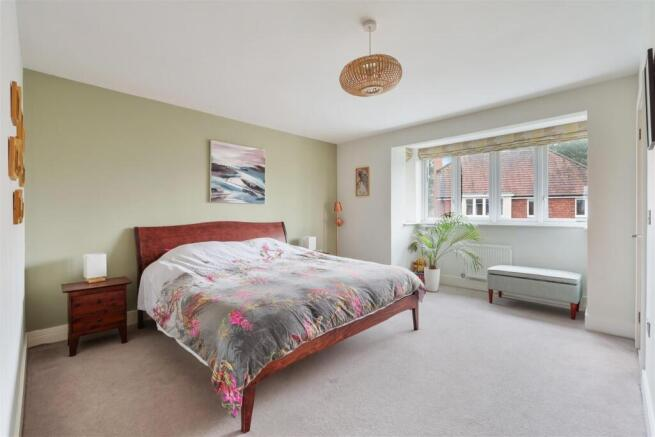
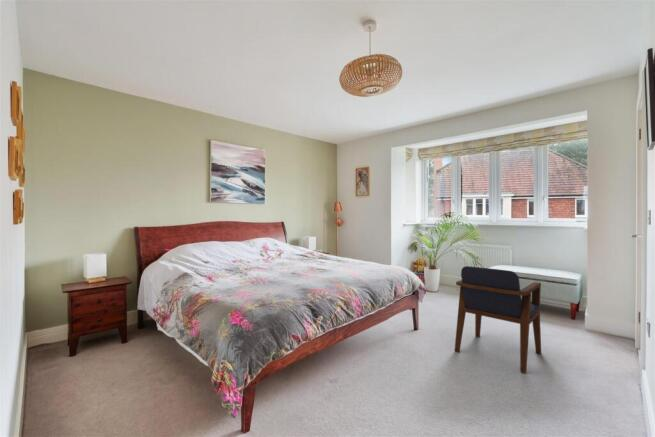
+ armchair (497, 308)
